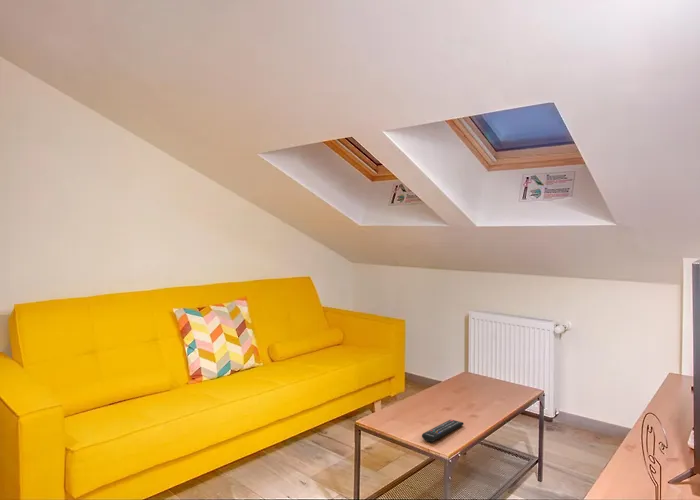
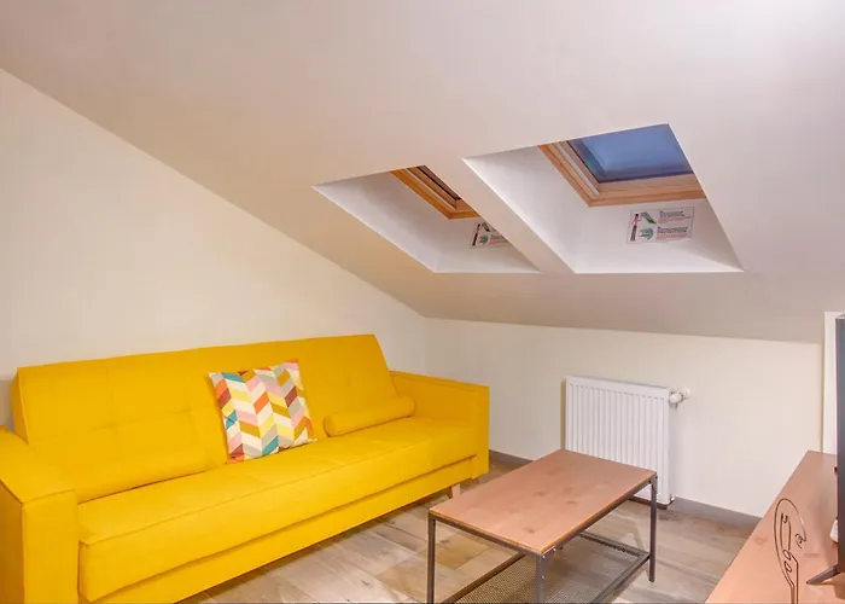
- remote control (443, 430)
